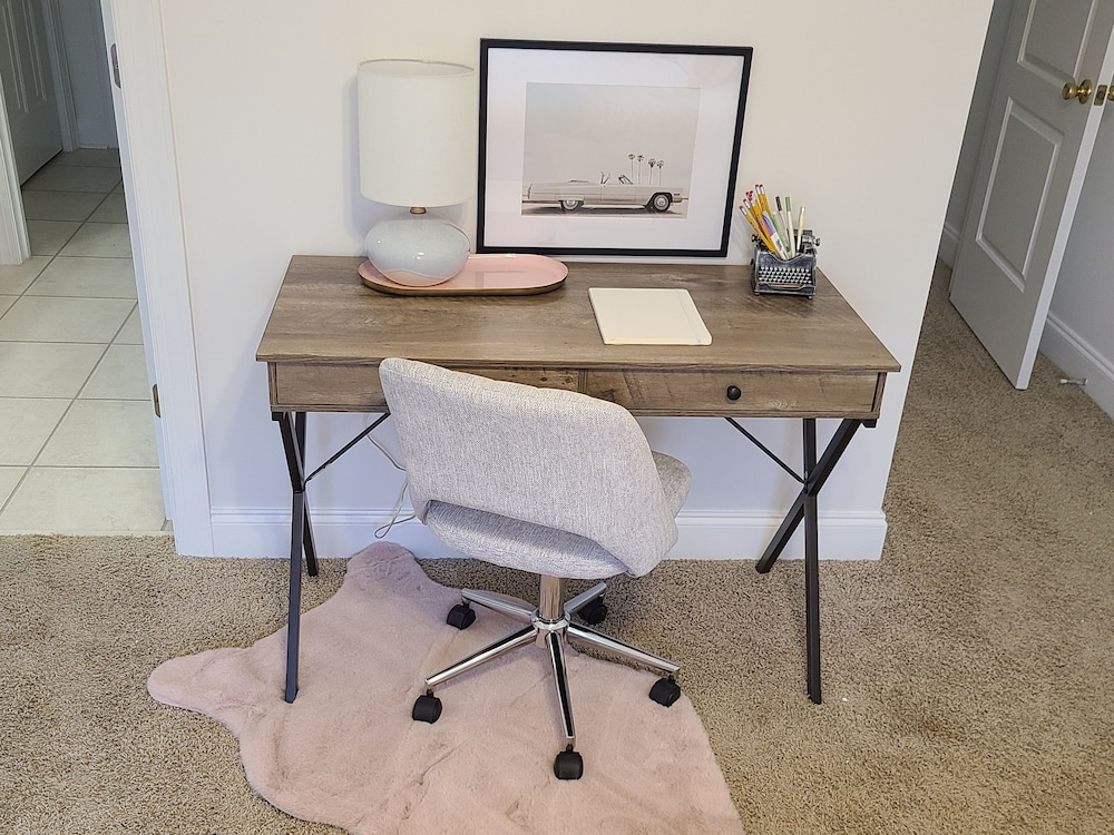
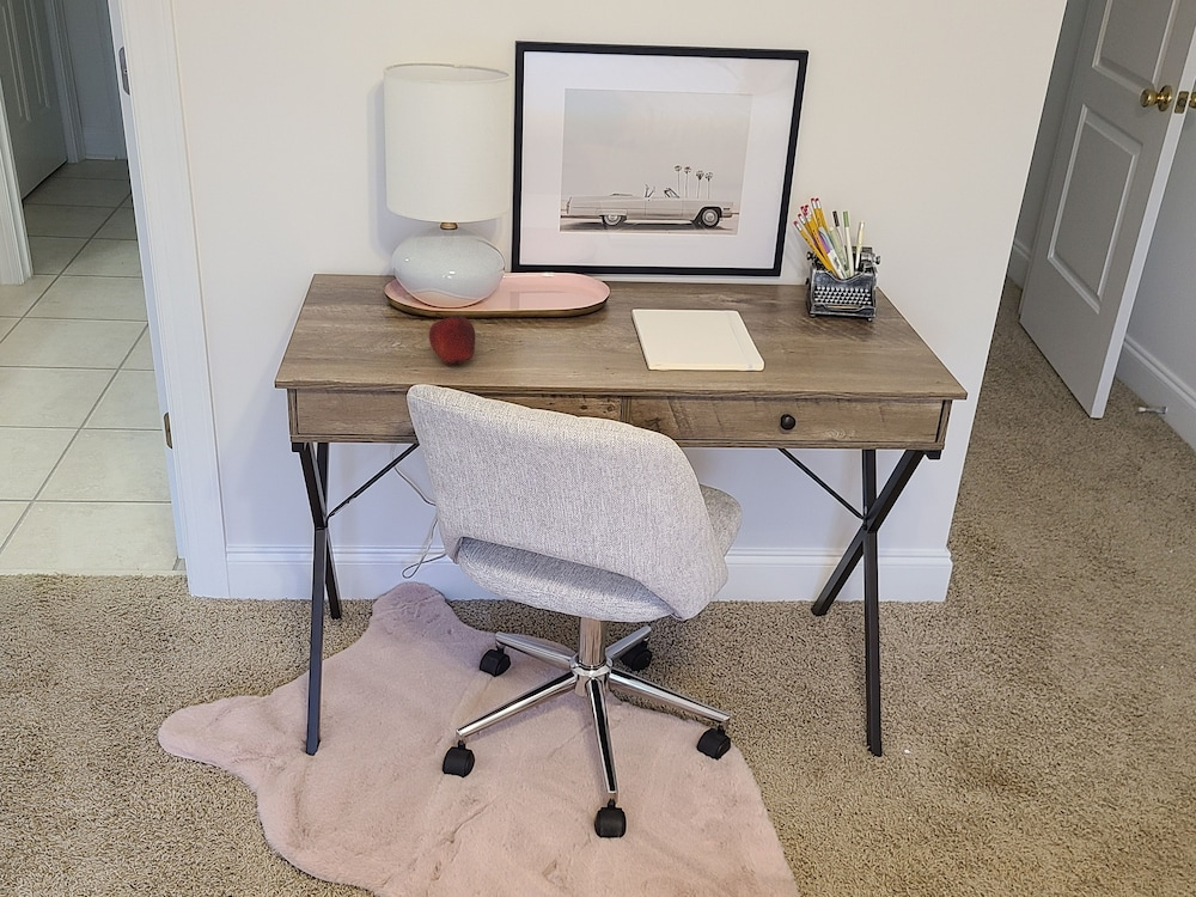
+ apple (452, 340)
